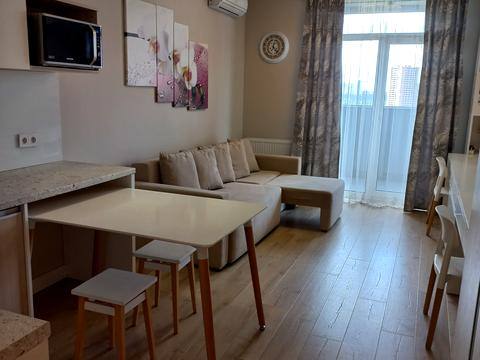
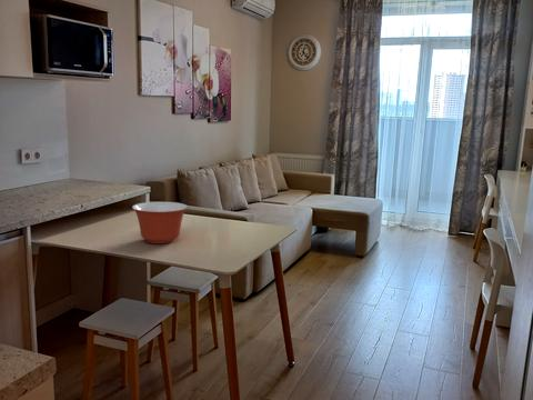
+ mixing bowl (160, 223)
